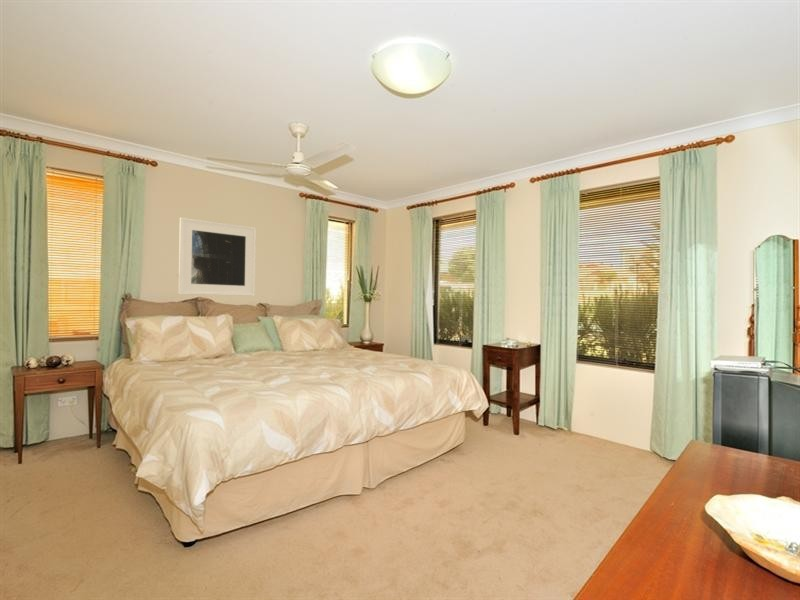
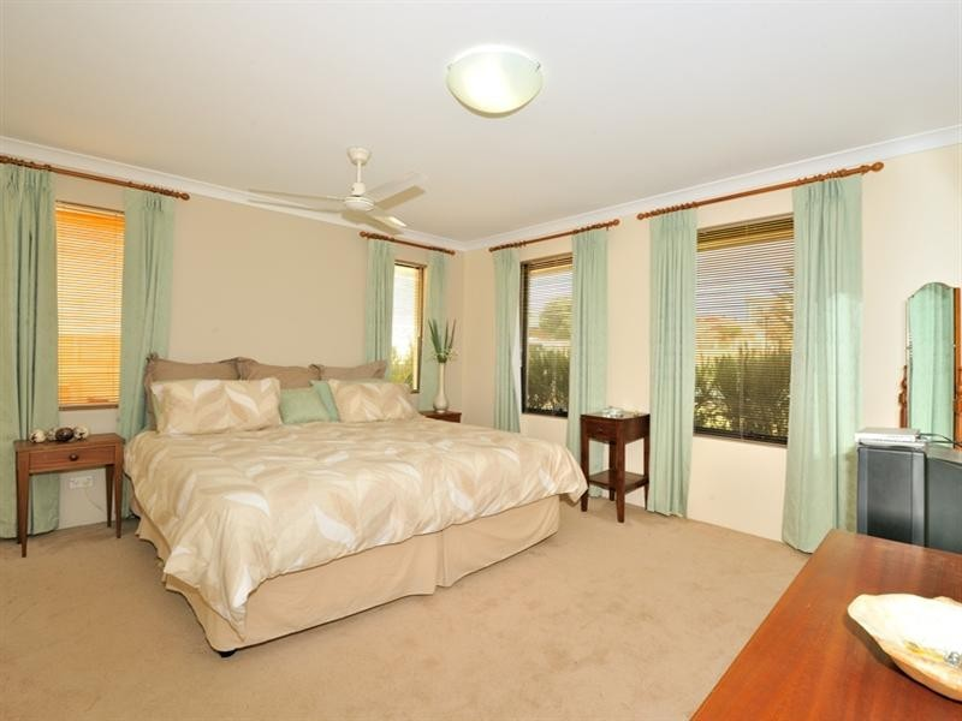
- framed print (219, 259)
